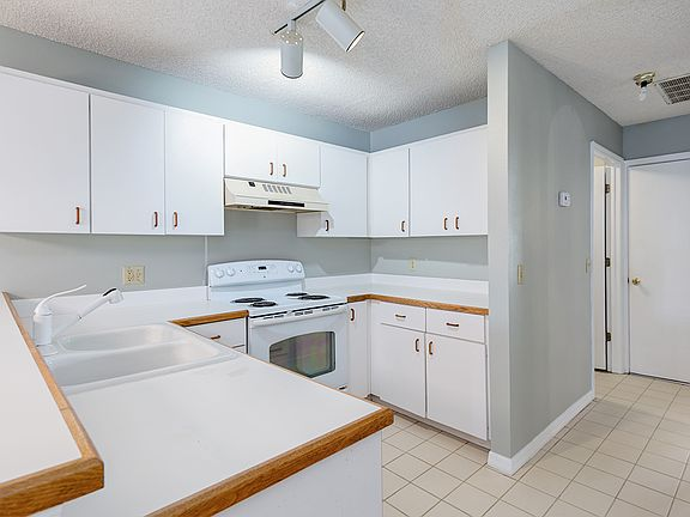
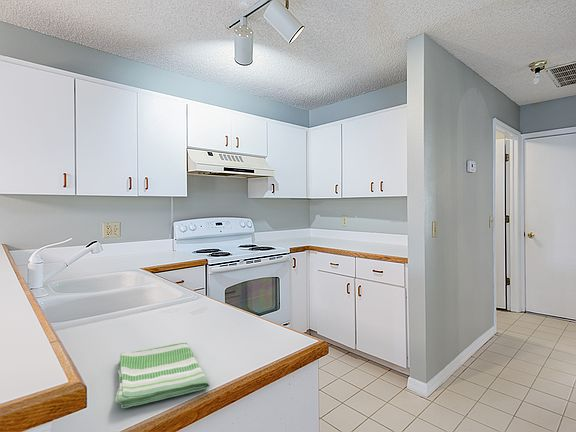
+ dish towel (159, 368)
